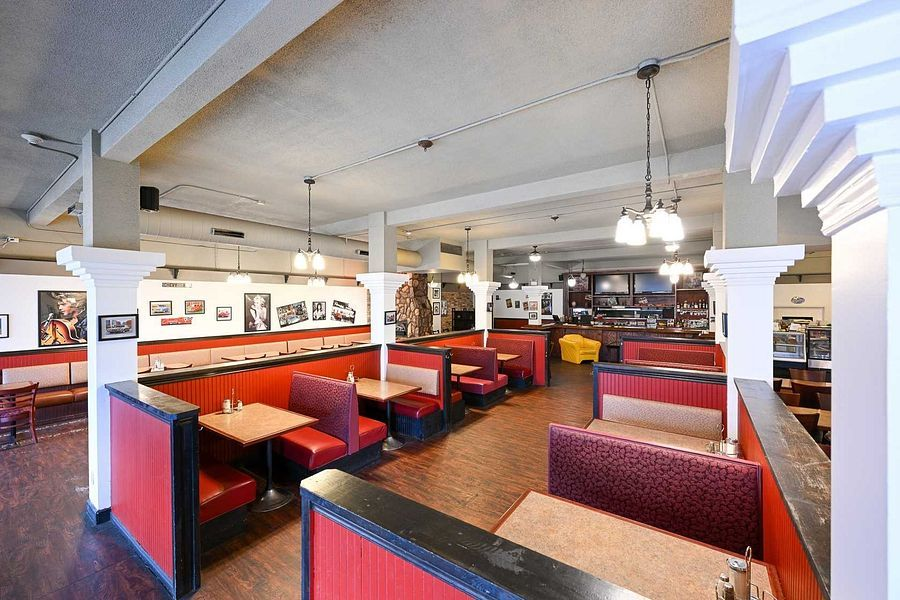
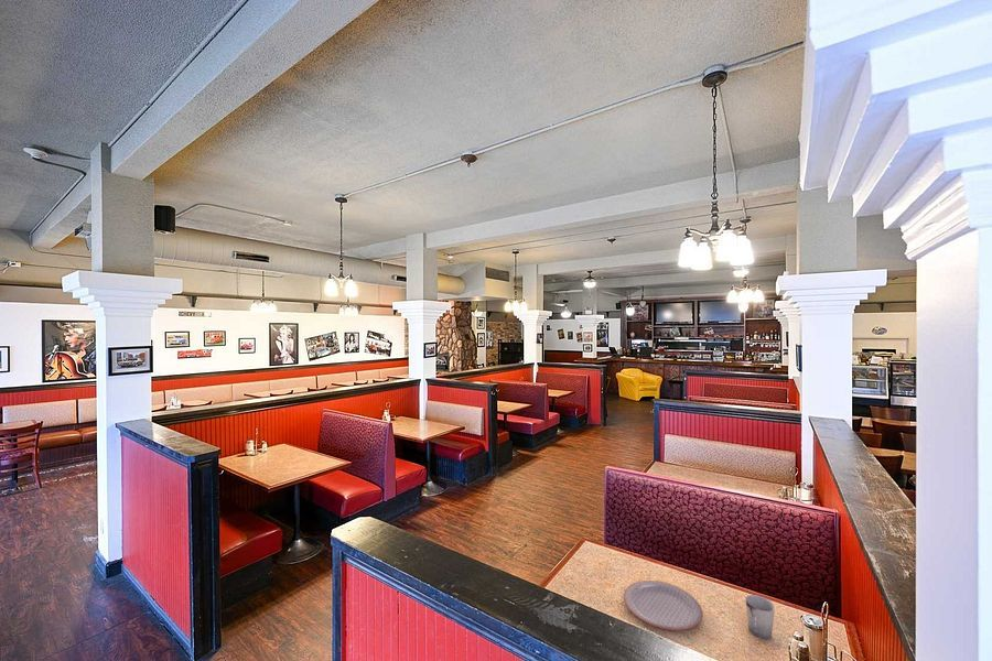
+ cup (758, 619)
+ plate (661, 605)
